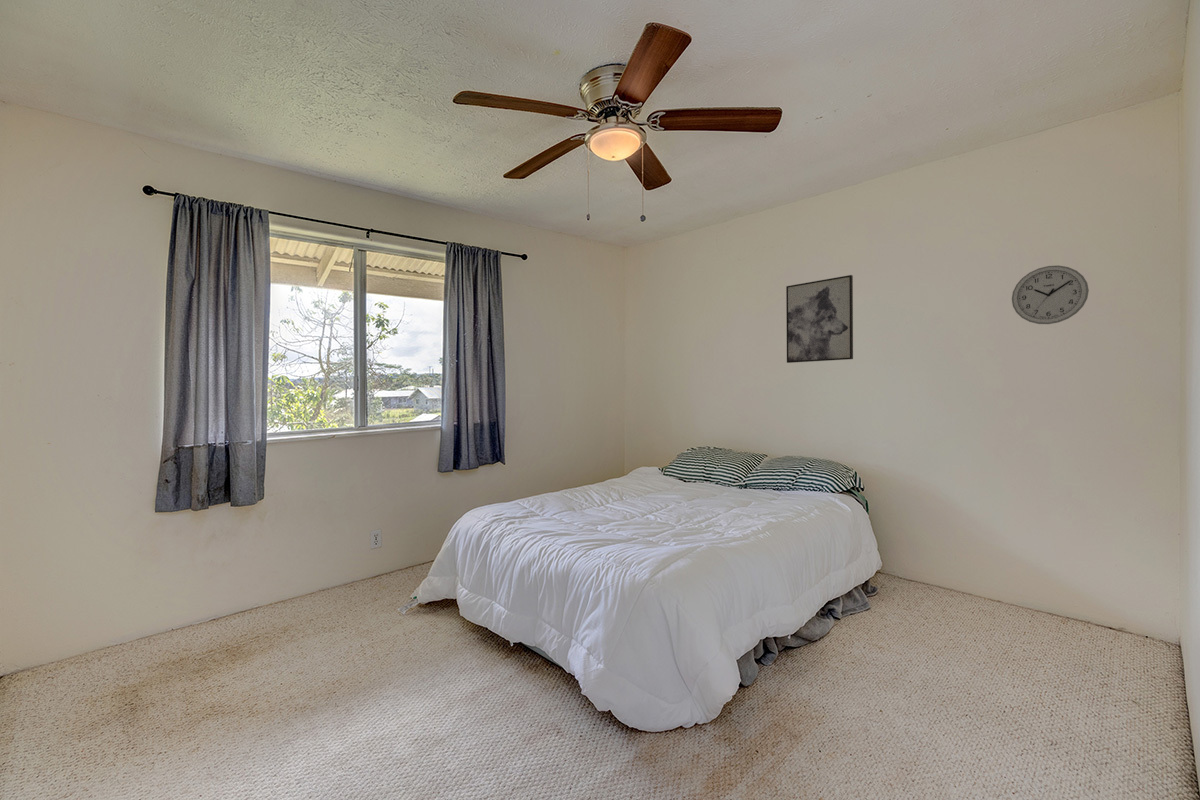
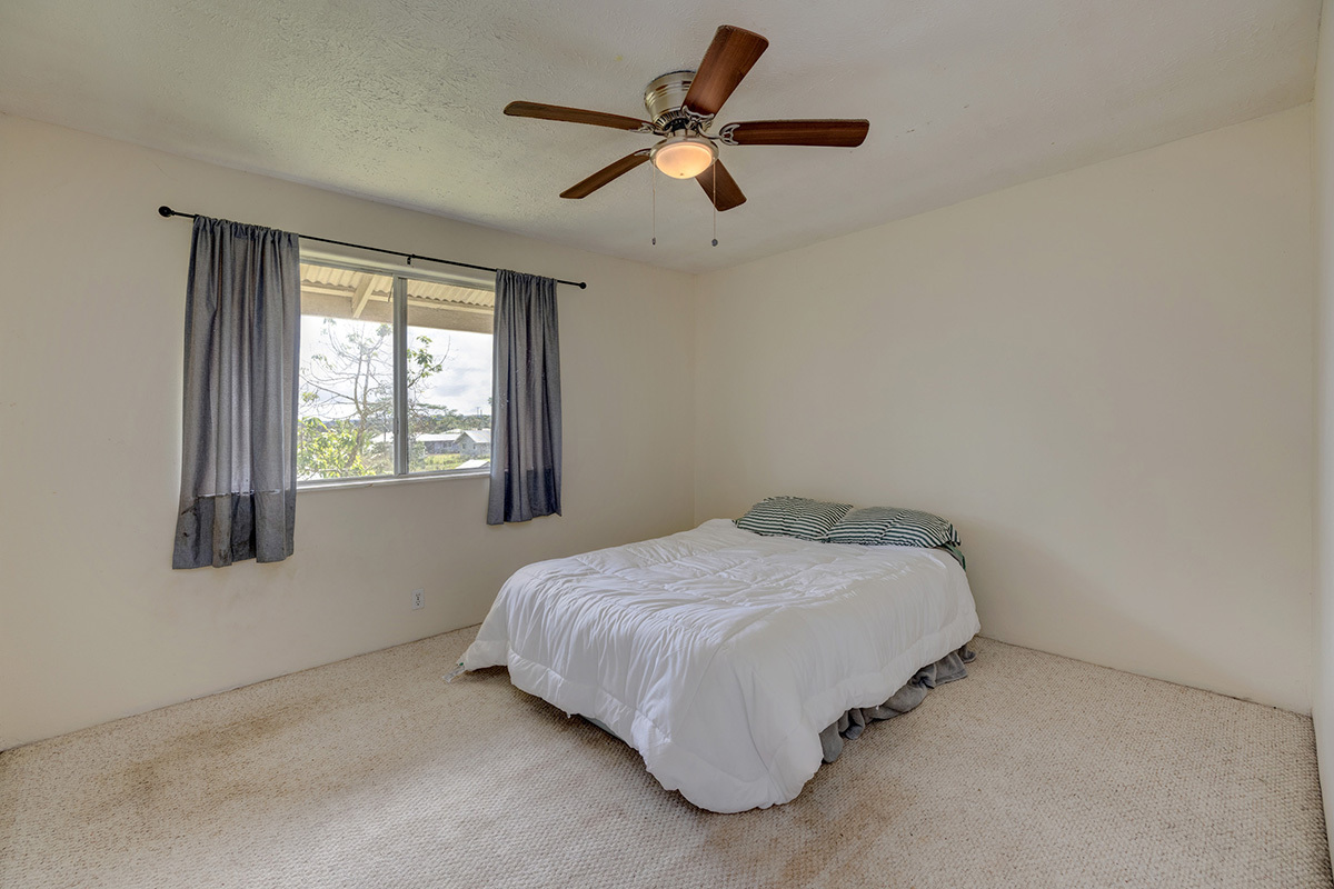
- wall clock (1048, 294)
- wall art (818, 321)
